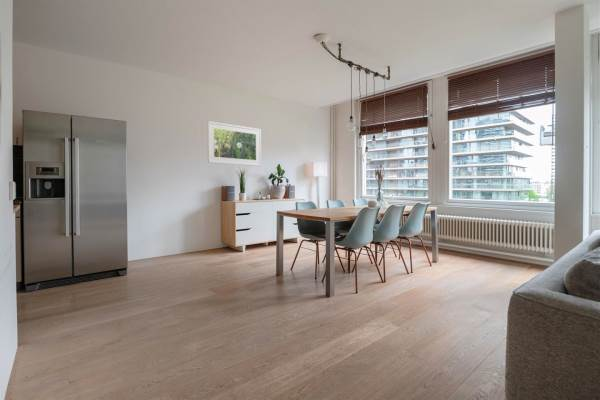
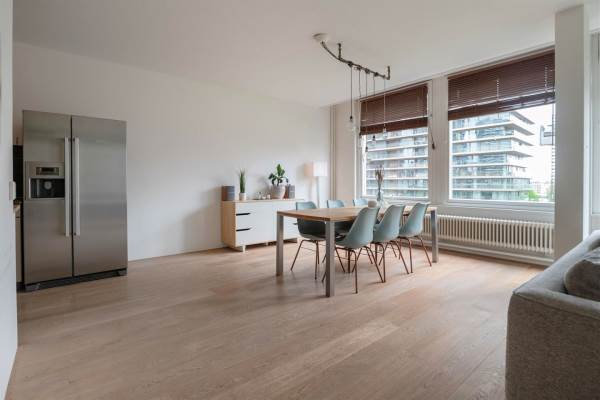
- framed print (235, 145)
